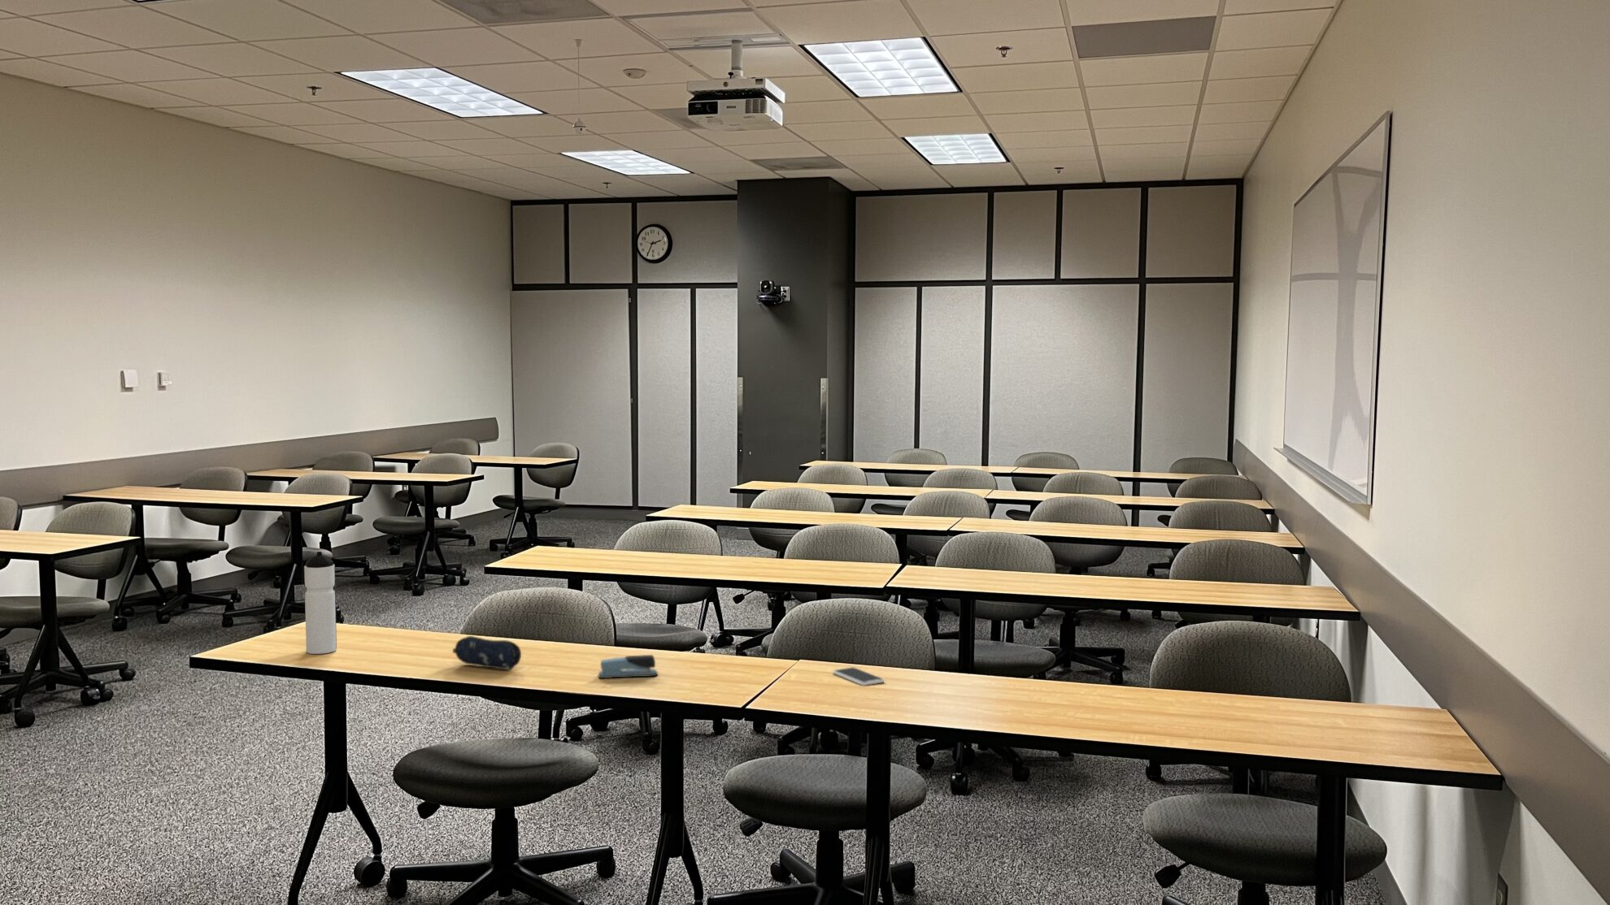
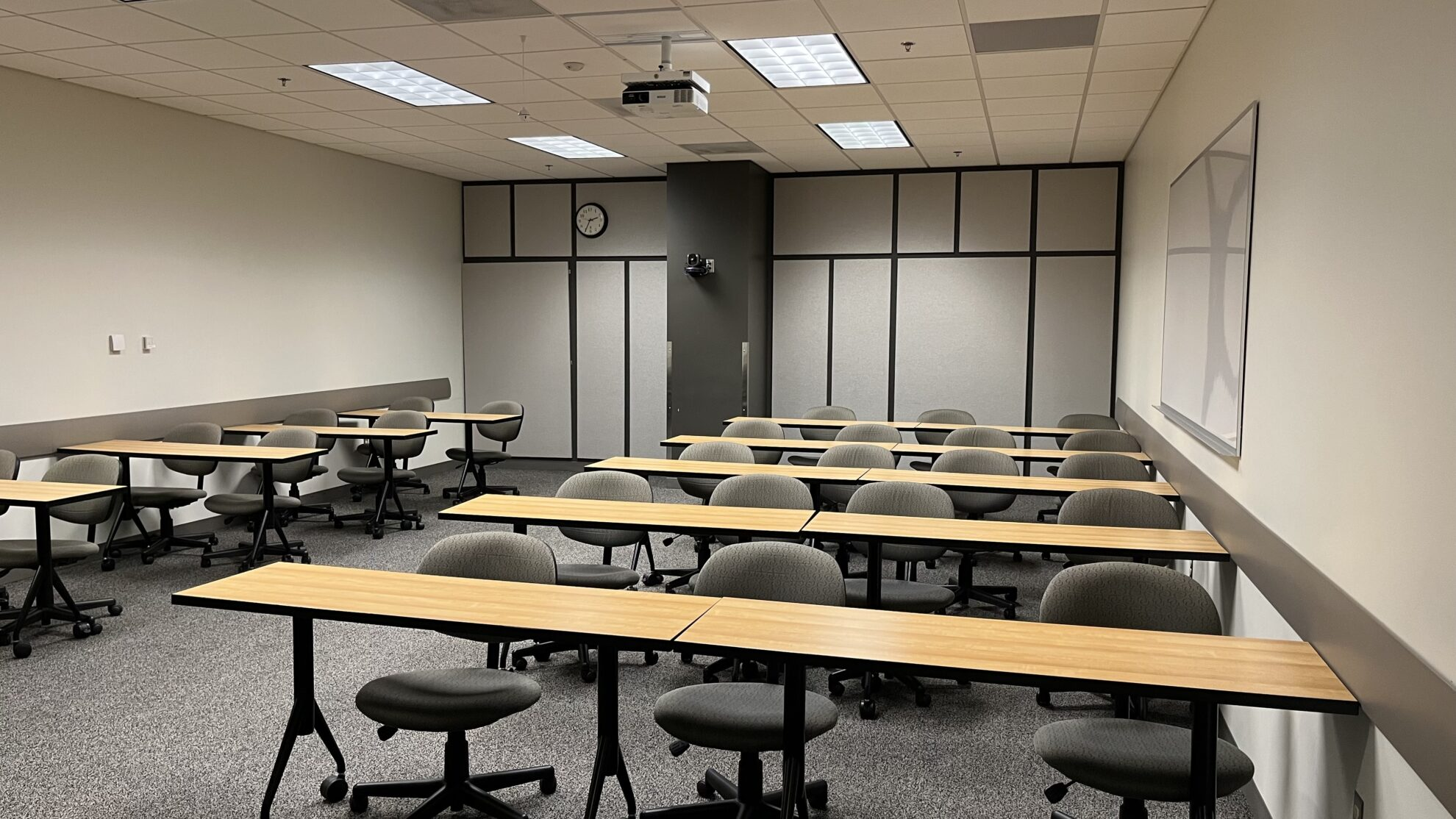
- smartphone (858, 676)
- stapler (628, 665)
- water bottle (321, 601)
- pencil case (488, 652)
